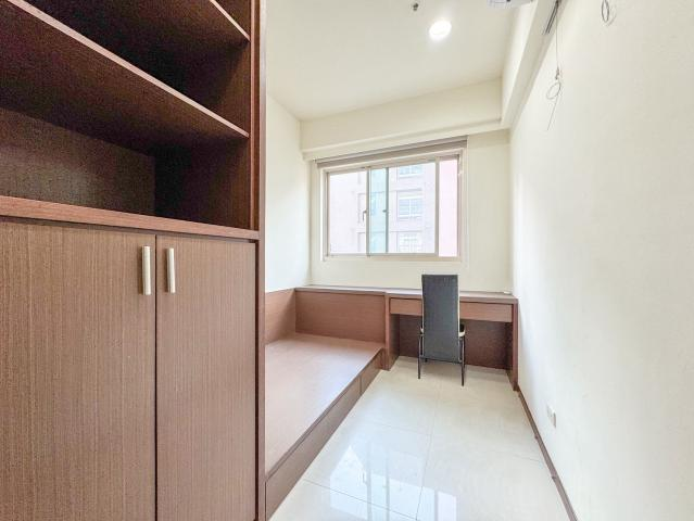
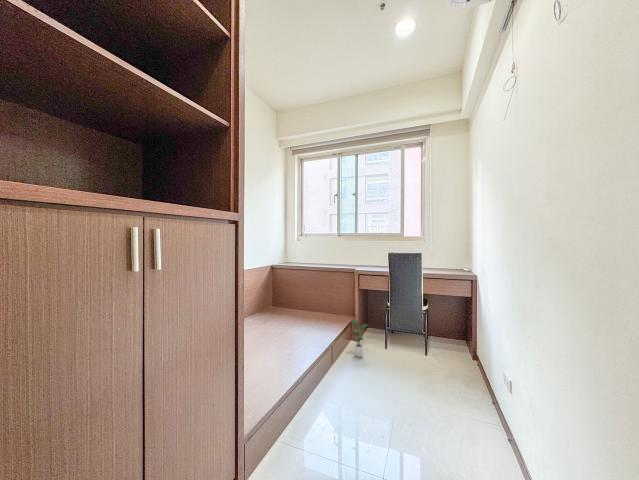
+ potted plant (358, 338)
